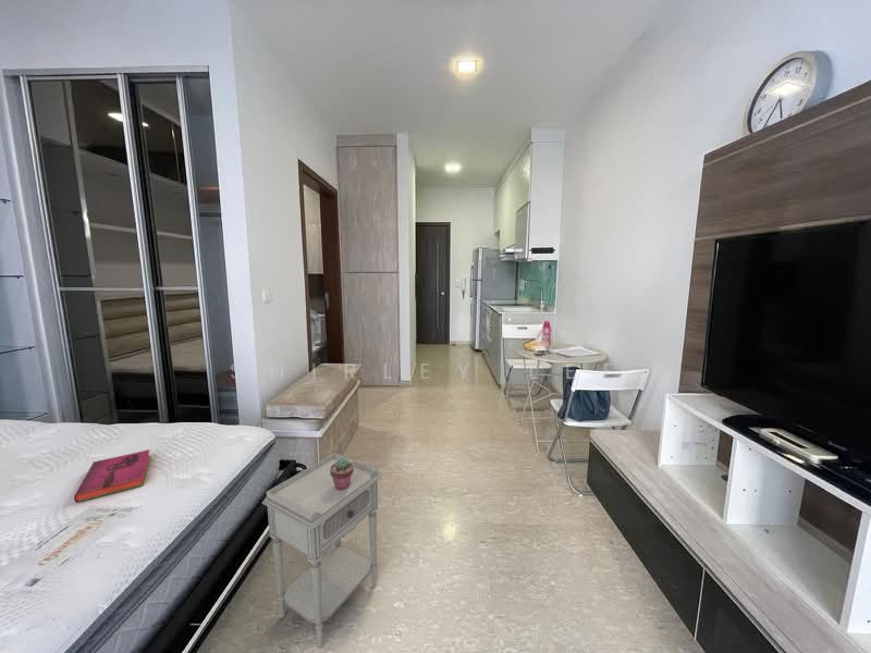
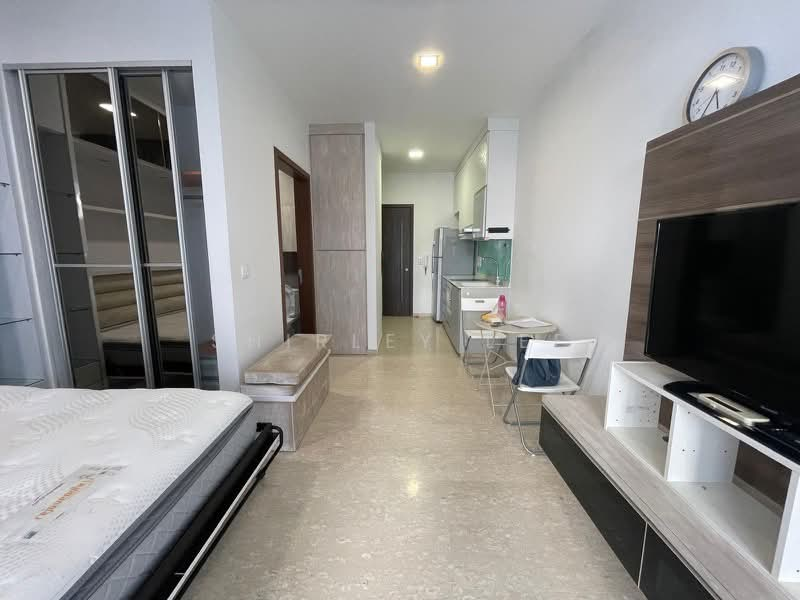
- hardback book (116, 472)
- potted succulent (342, 471)
- nightstand (328, 541)
